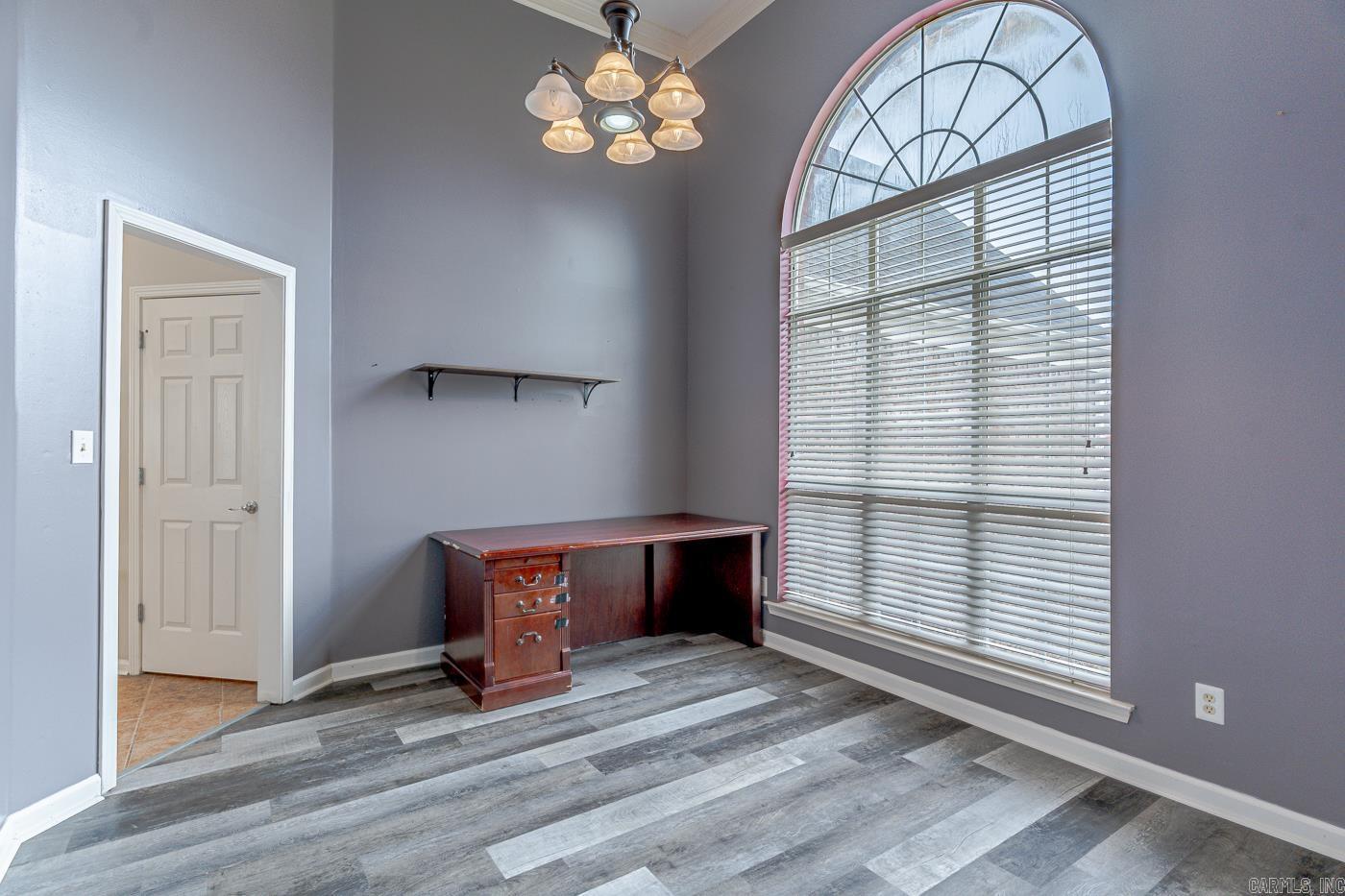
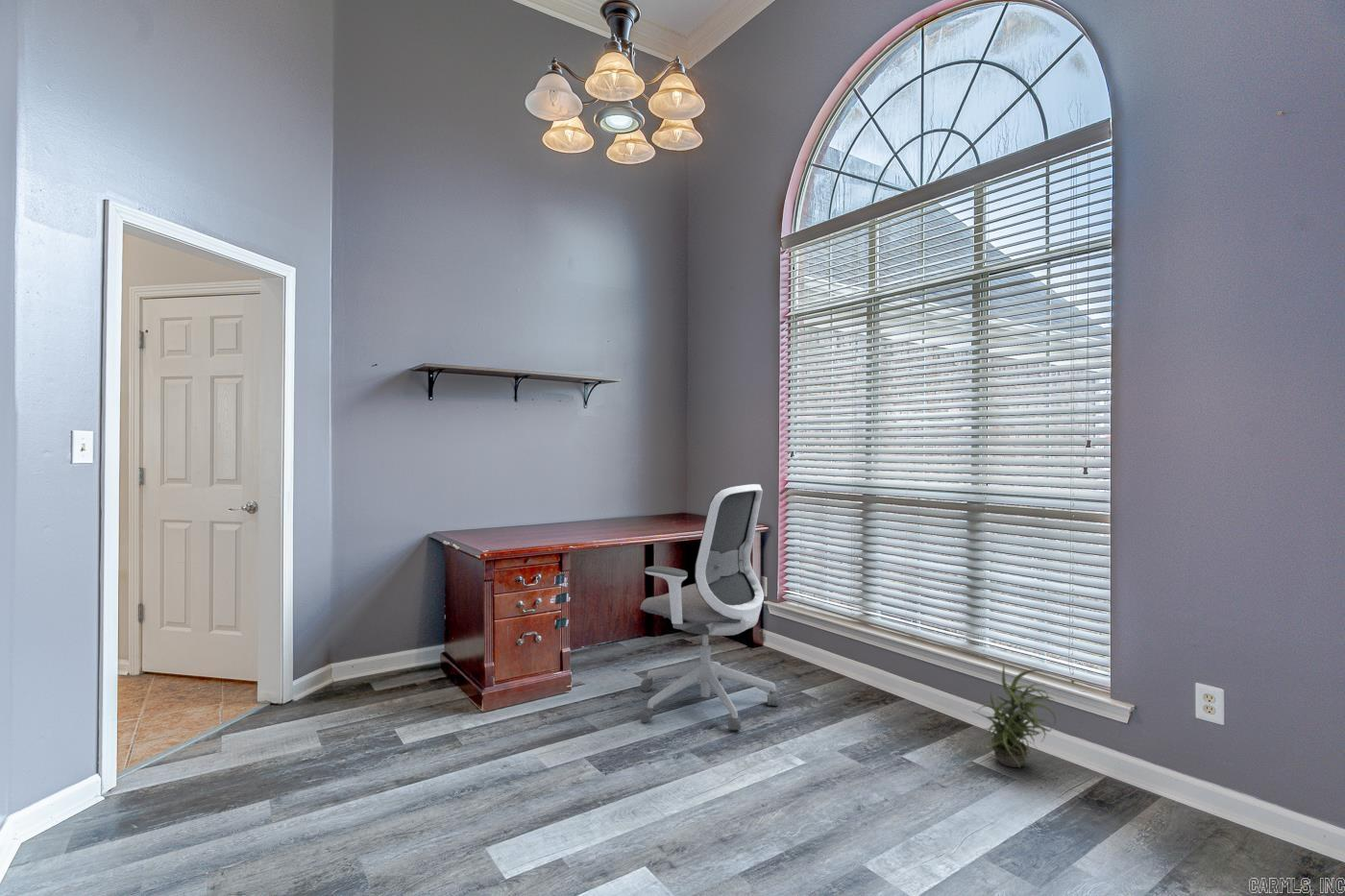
+ office chair (702, 593)
+ potted plant (1018, 716)
